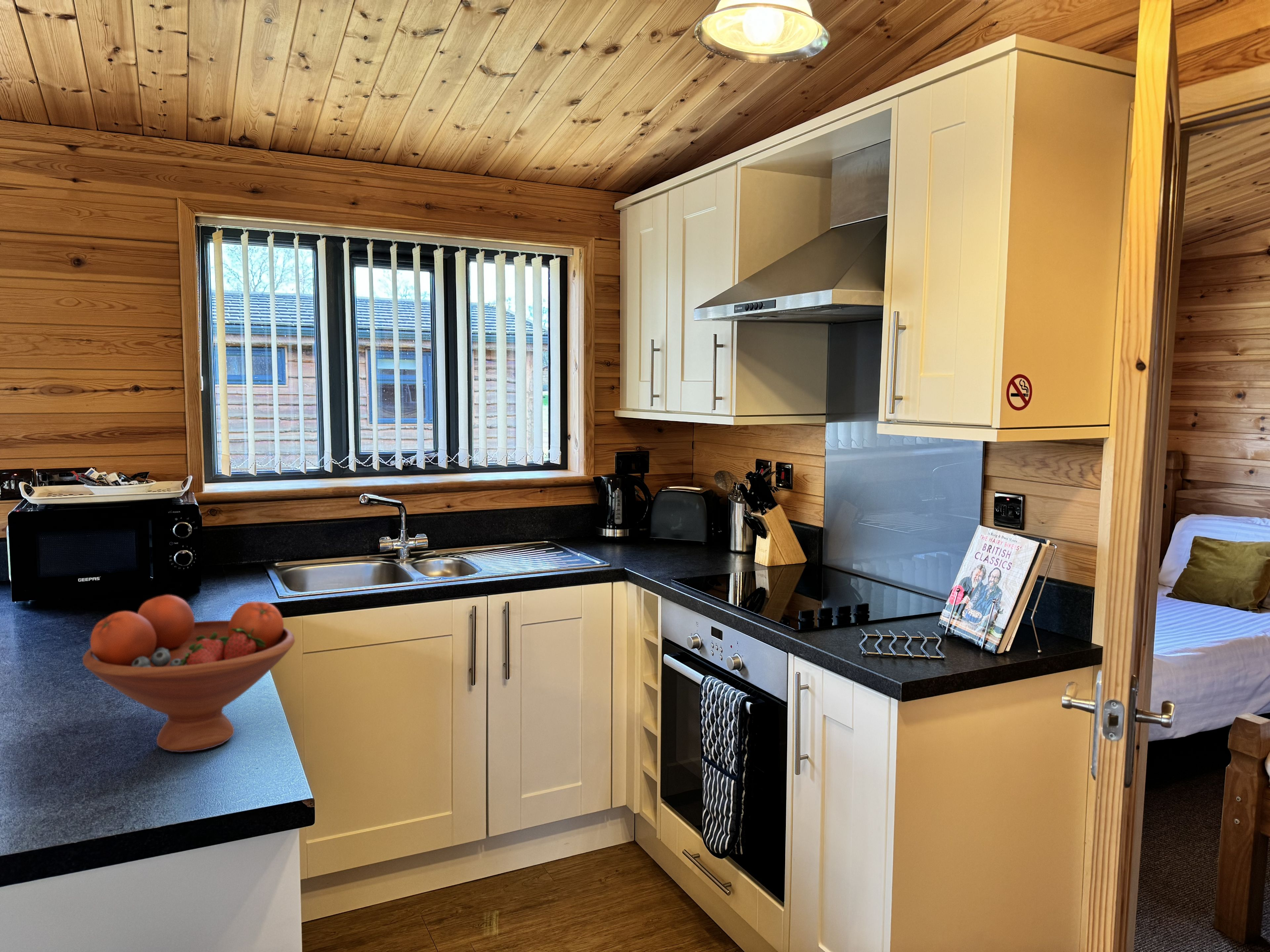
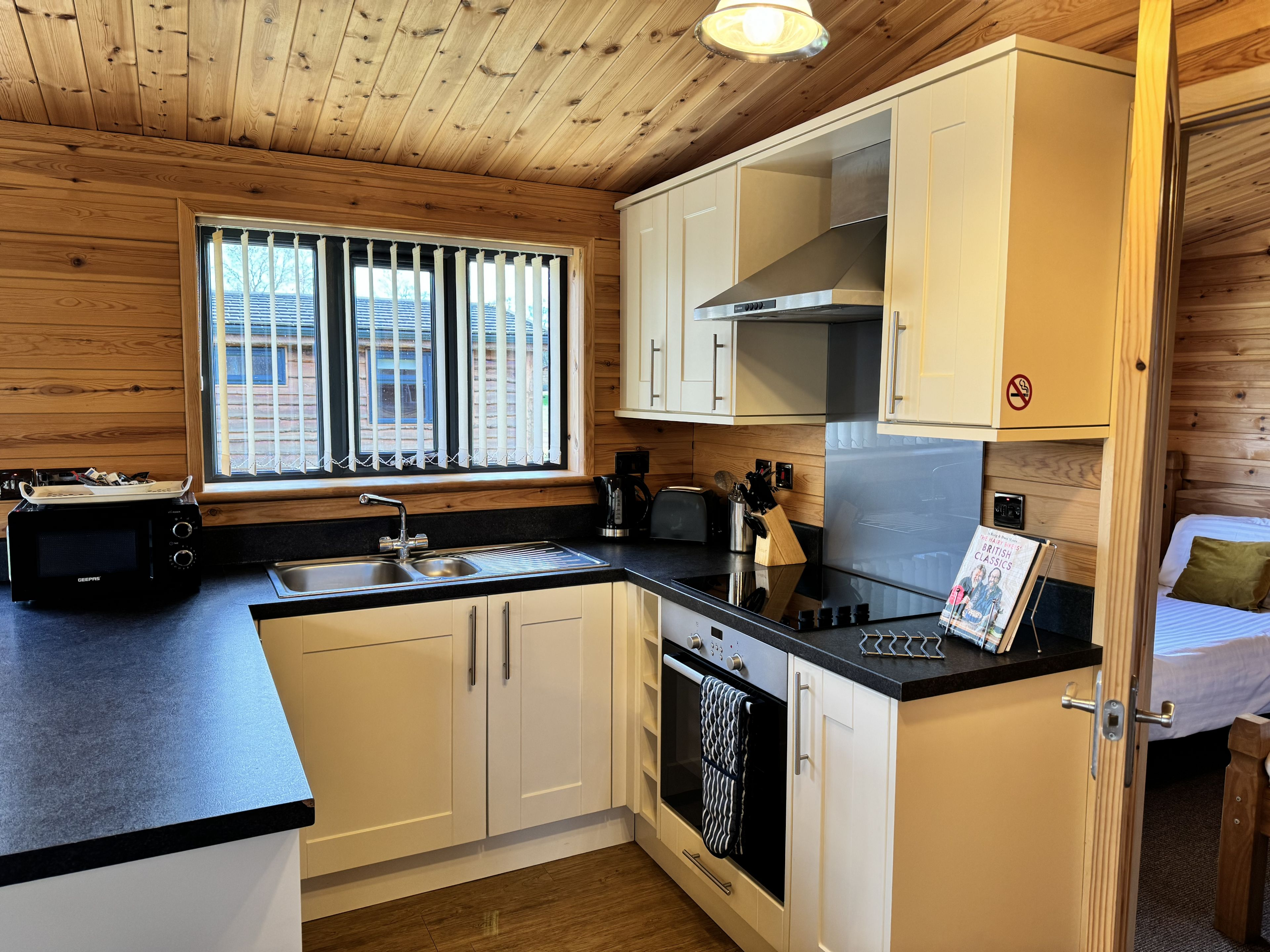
- fruit bowl (194, 673)
